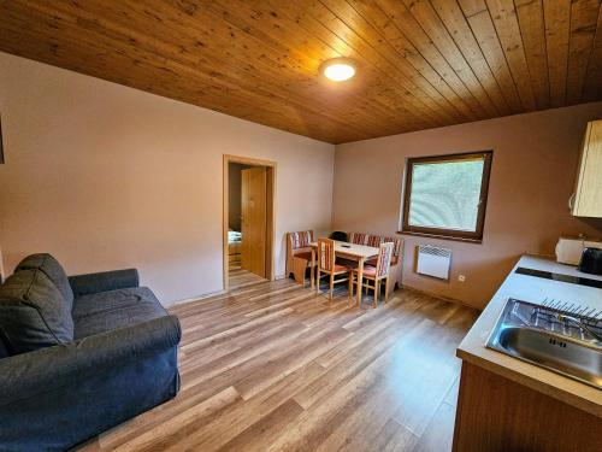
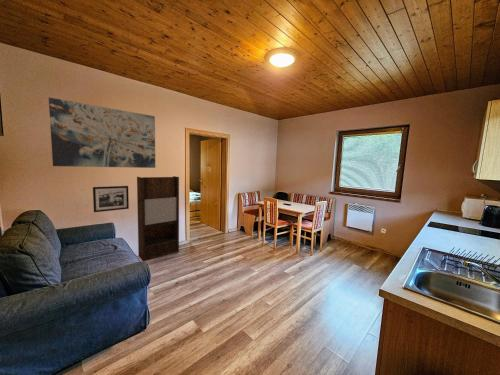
+ picture frame (111, 198)
+ wall art (110, 138)
+ shelving unit (159, 216)
